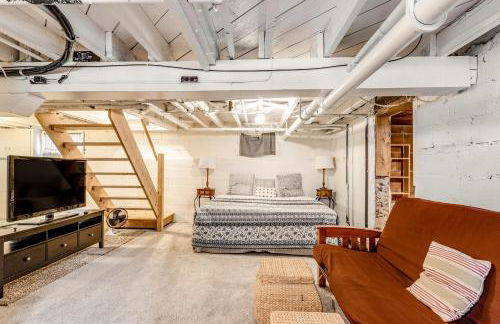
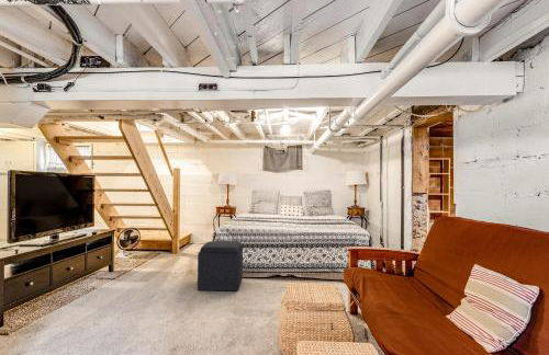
+ ottoman (221, 263)
